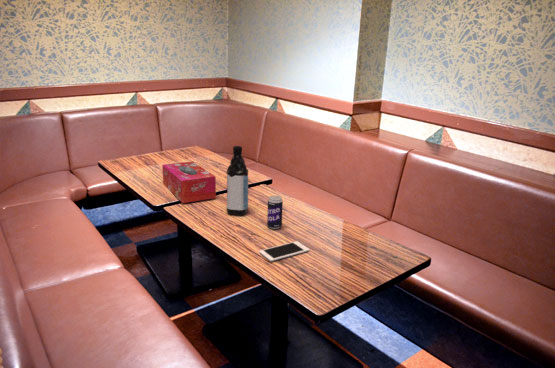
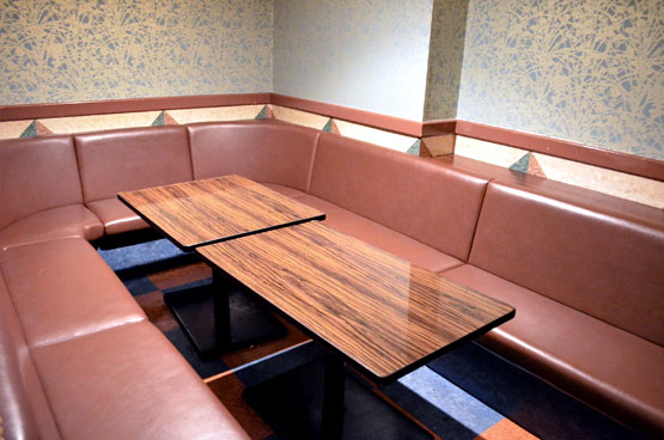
- tissue box (188, 180)
- beverage can (274, 212)
- cell phone (284, 250)
- water bottle (237, 180)
